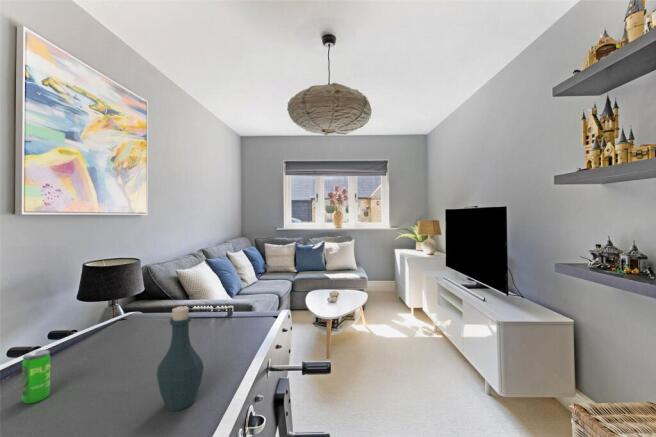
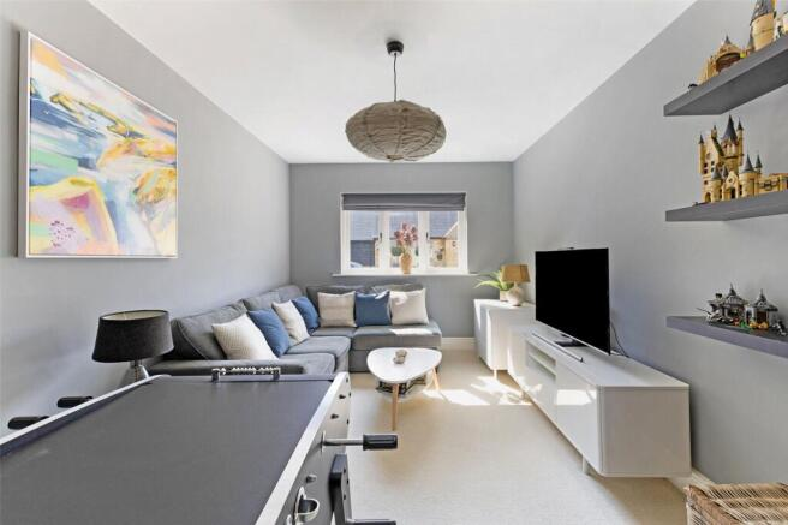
- bottle (180, 355)
- beverage can (36, 376)
